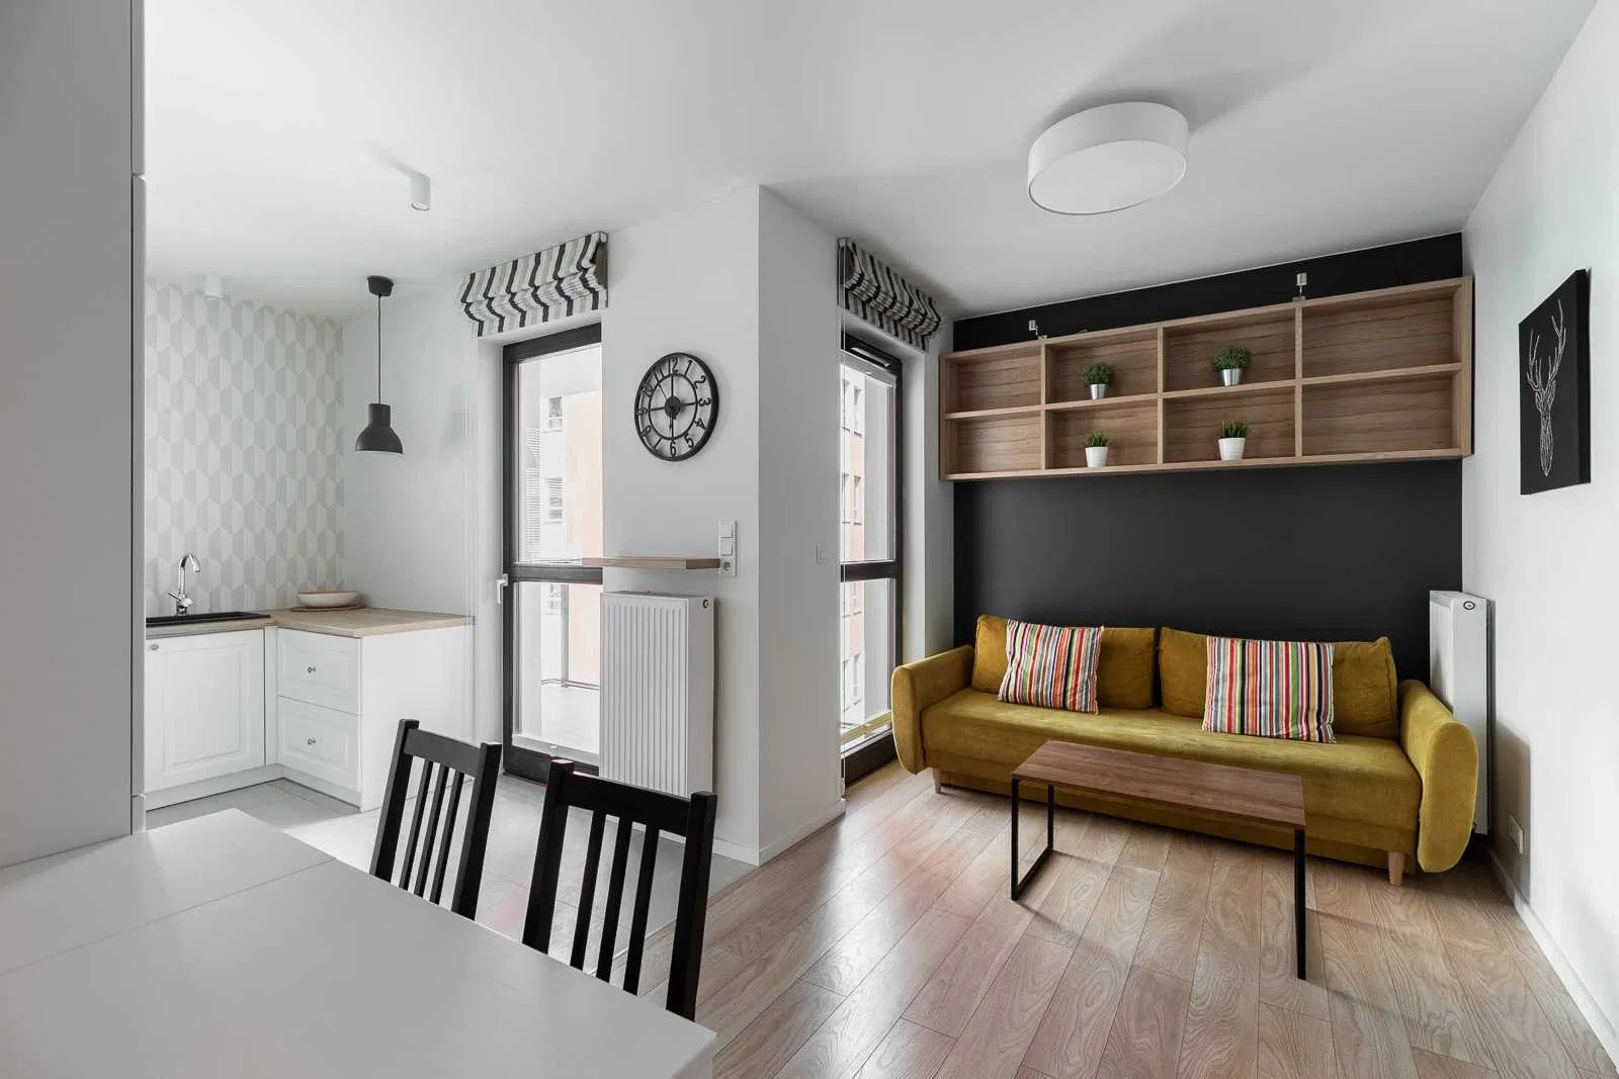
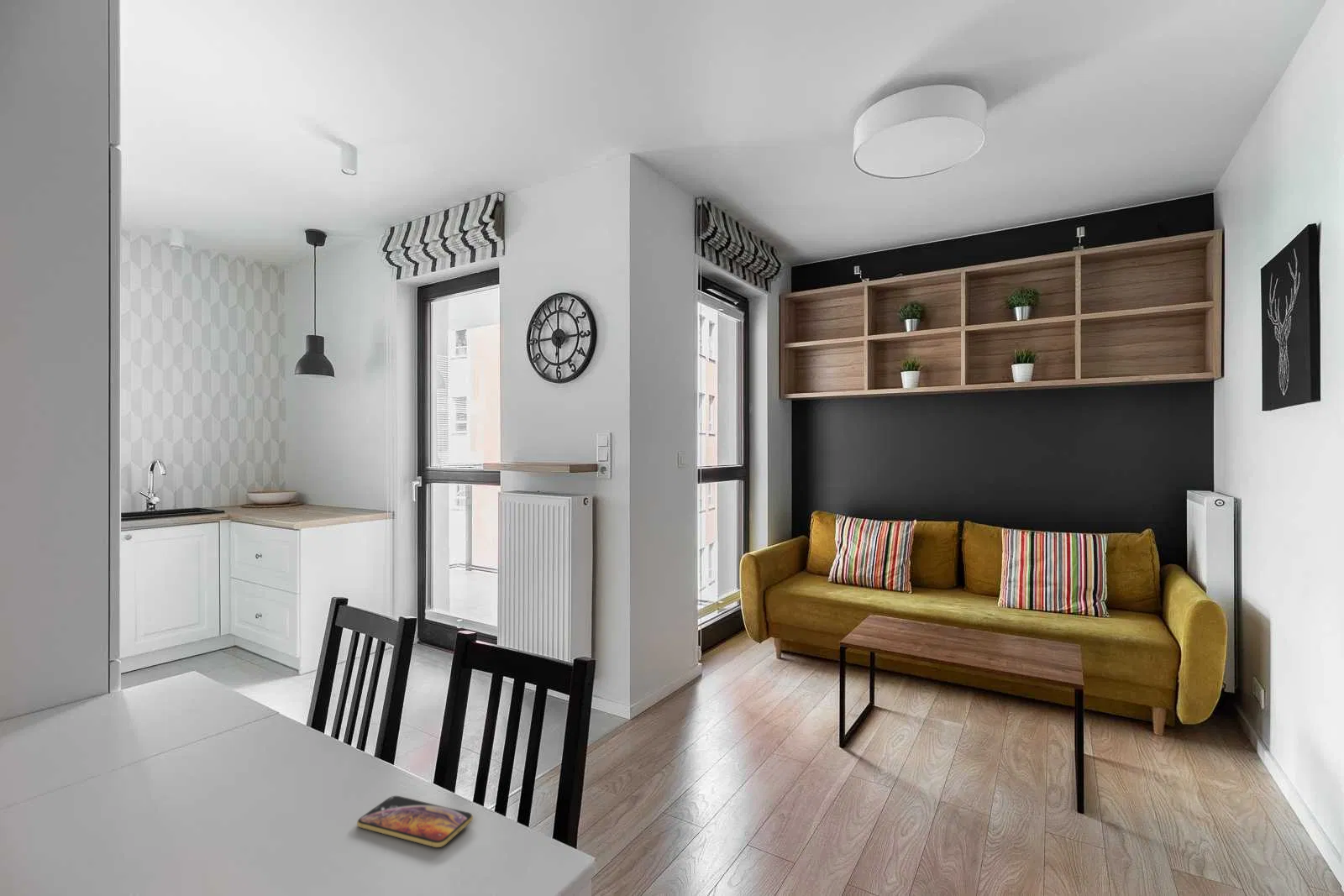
+ smartphone (415, 820)
